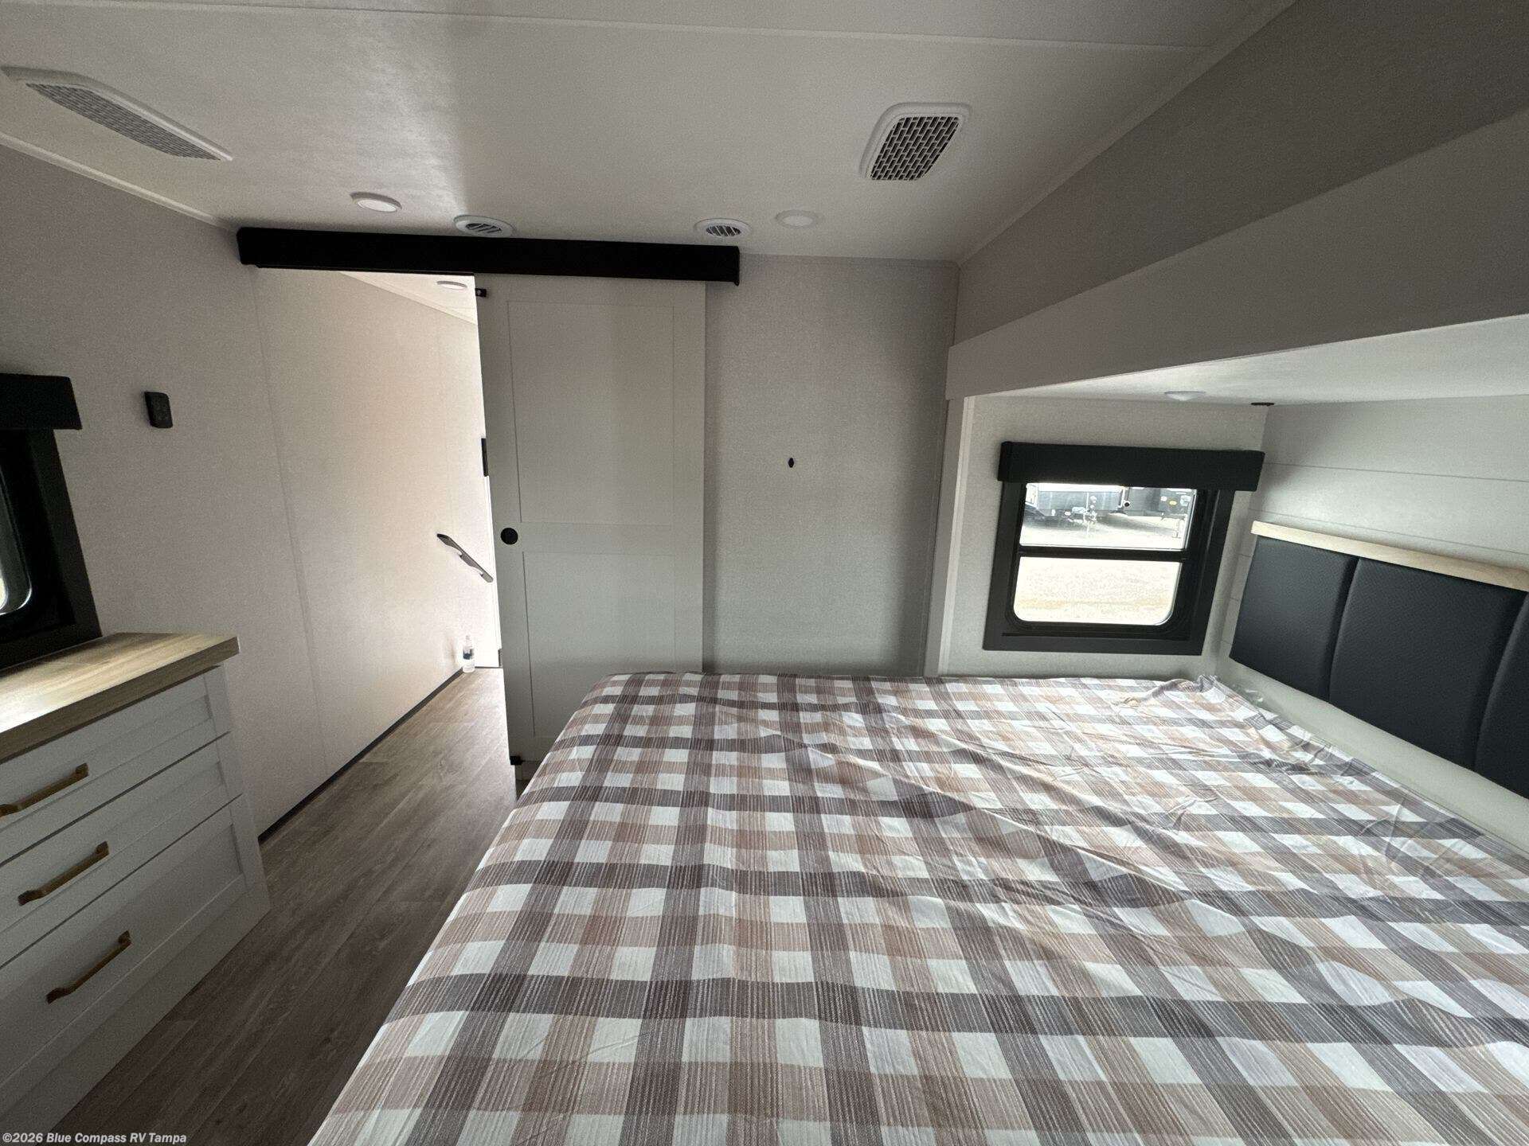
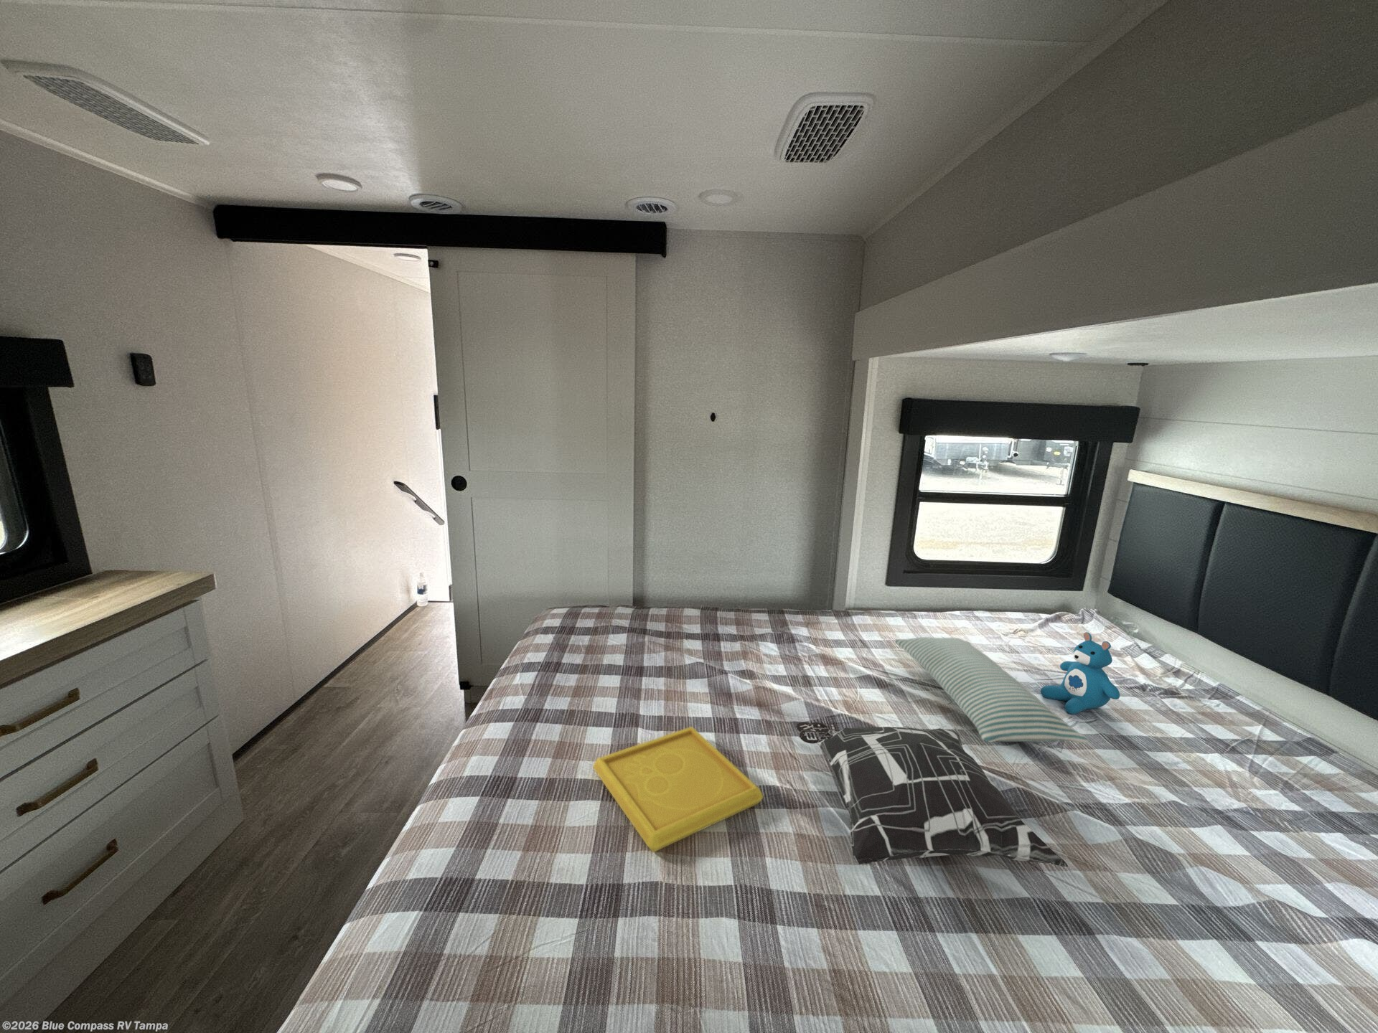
+ teddy bear (1080, 672)
+ serving tray (675, 780)
+ pillow (974, 683)
+ decorative pillow (907, 781)
